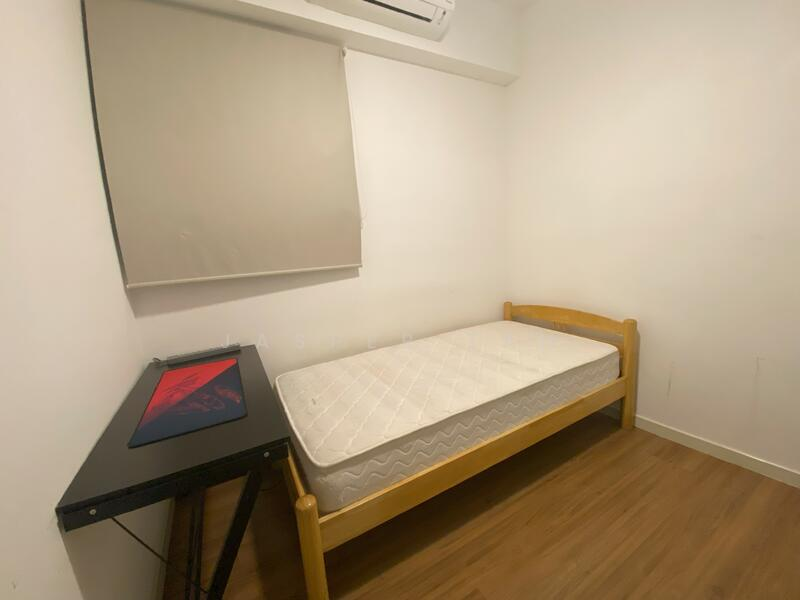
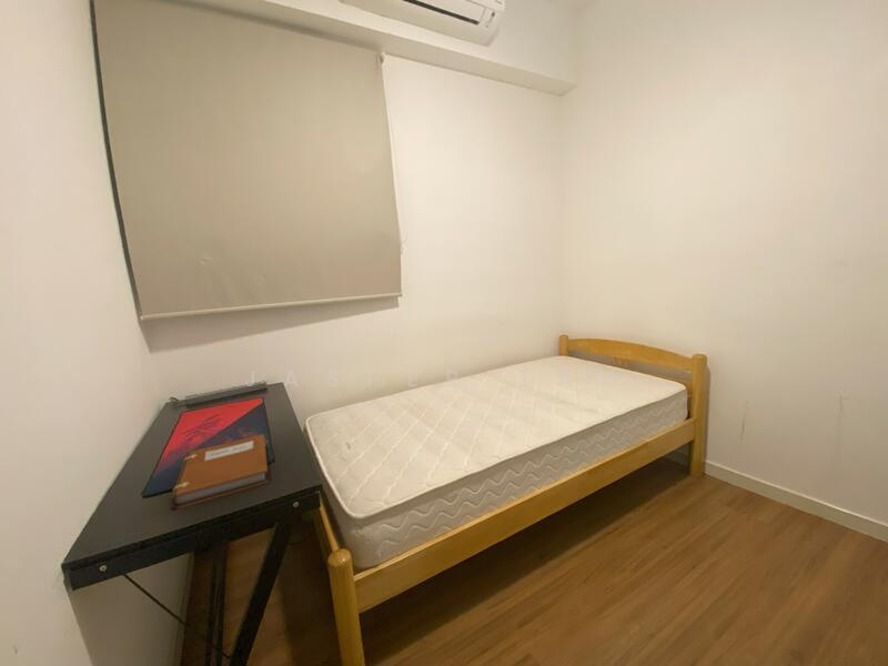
+ notebook (224, 465)
